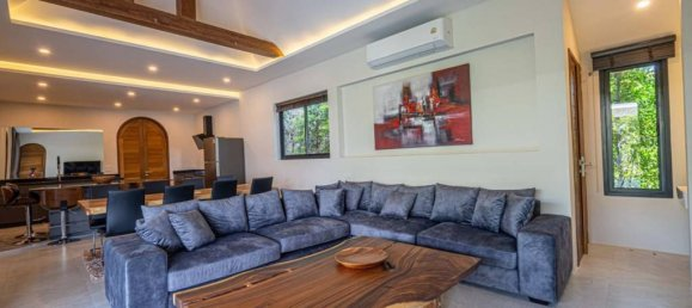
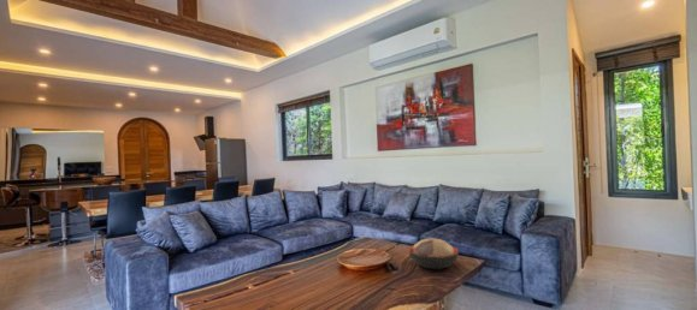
+ decorative bowl (433, 251)
